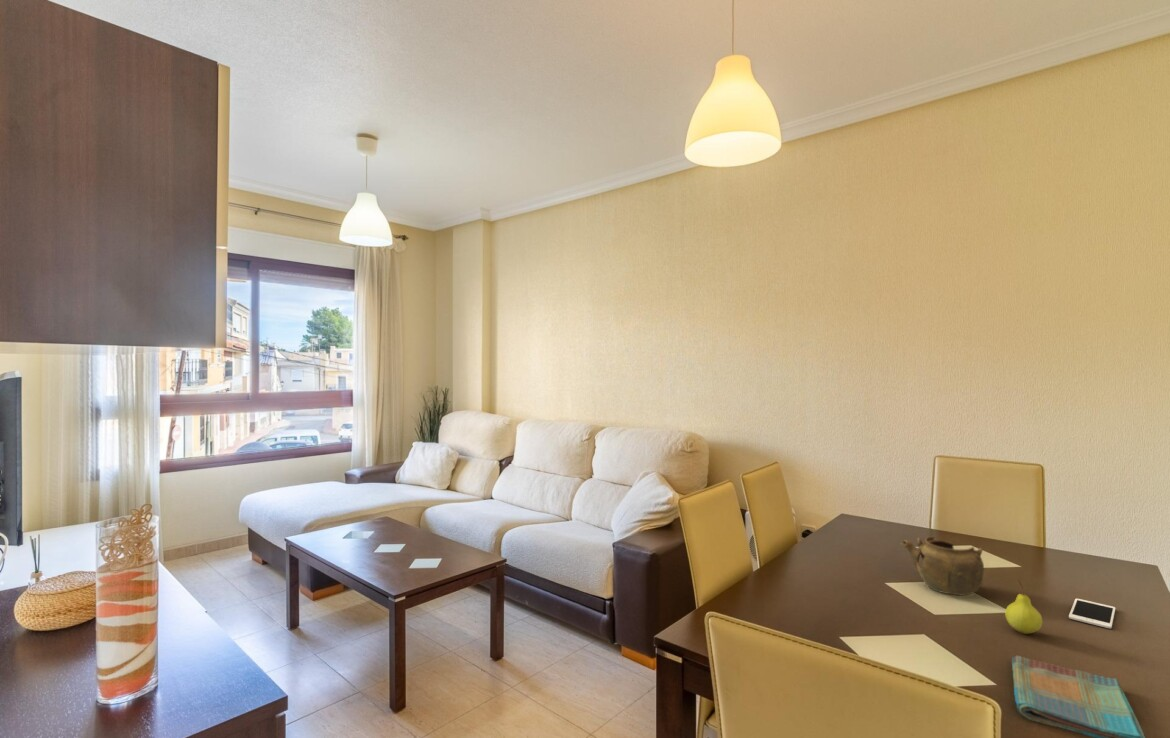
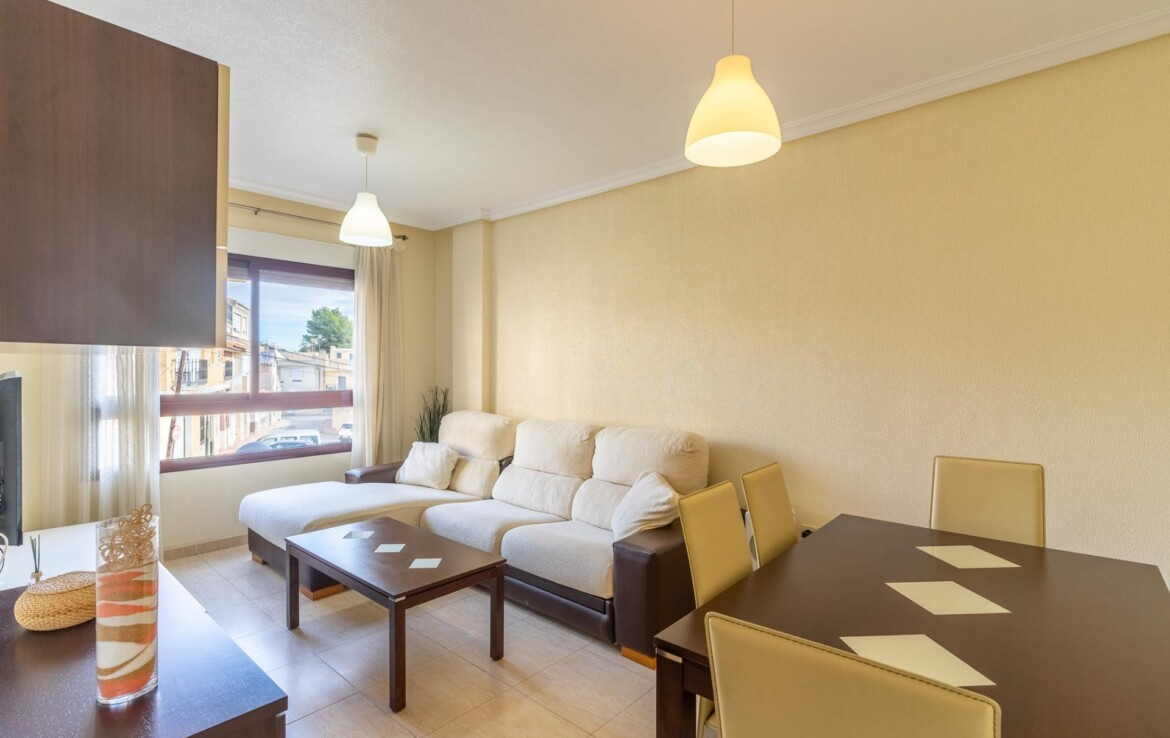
- fruit (1023, 607)
- dish towel (1070, 695)
- cell phone (1092, 612)
- teapot (941, 563)
